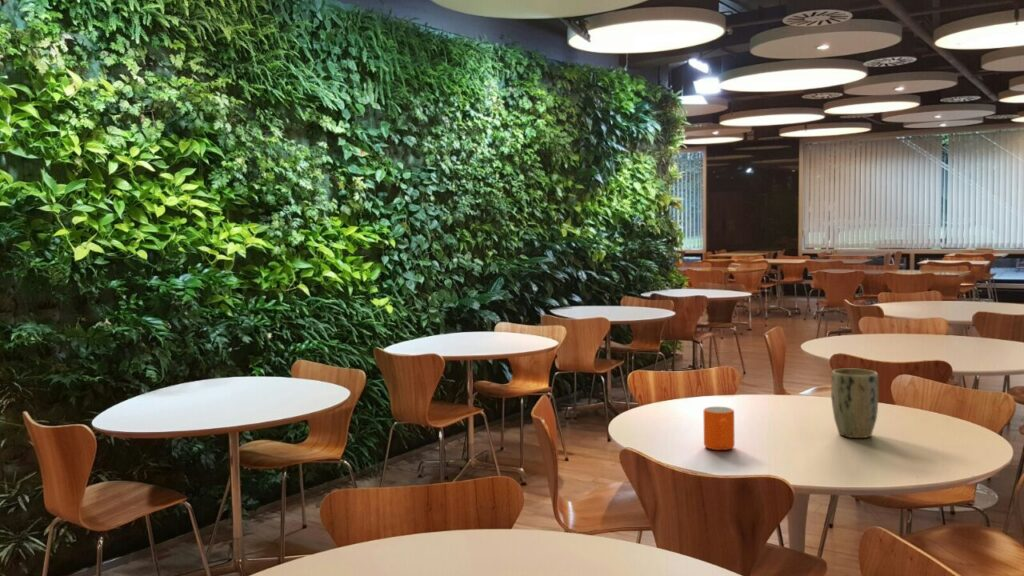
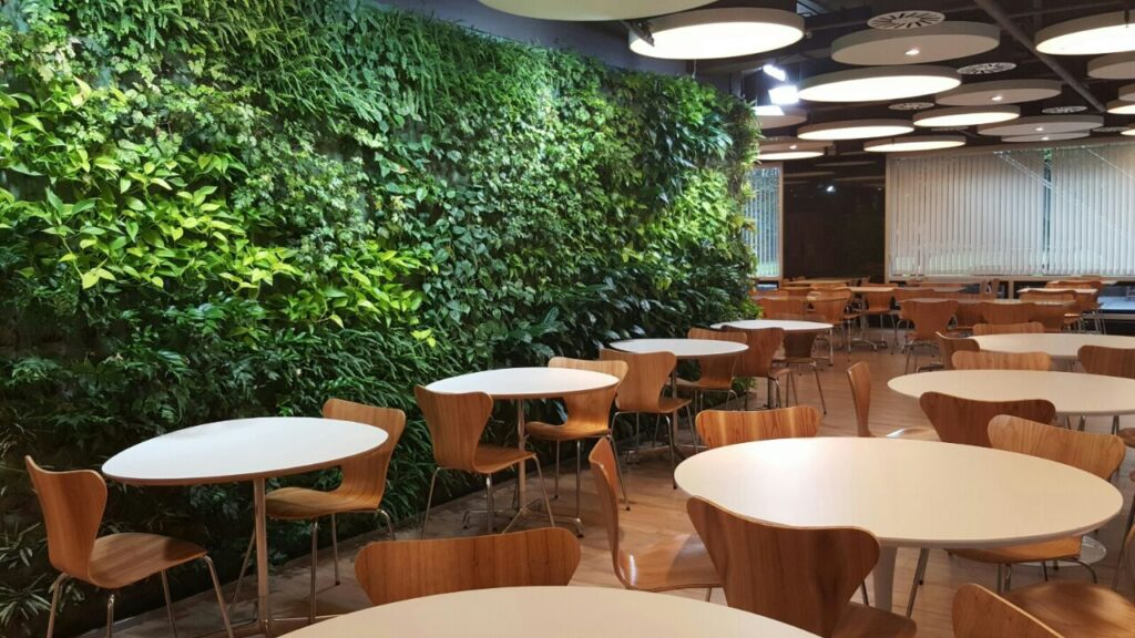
- mug (722, 429)
- plant pot (854, 403)
